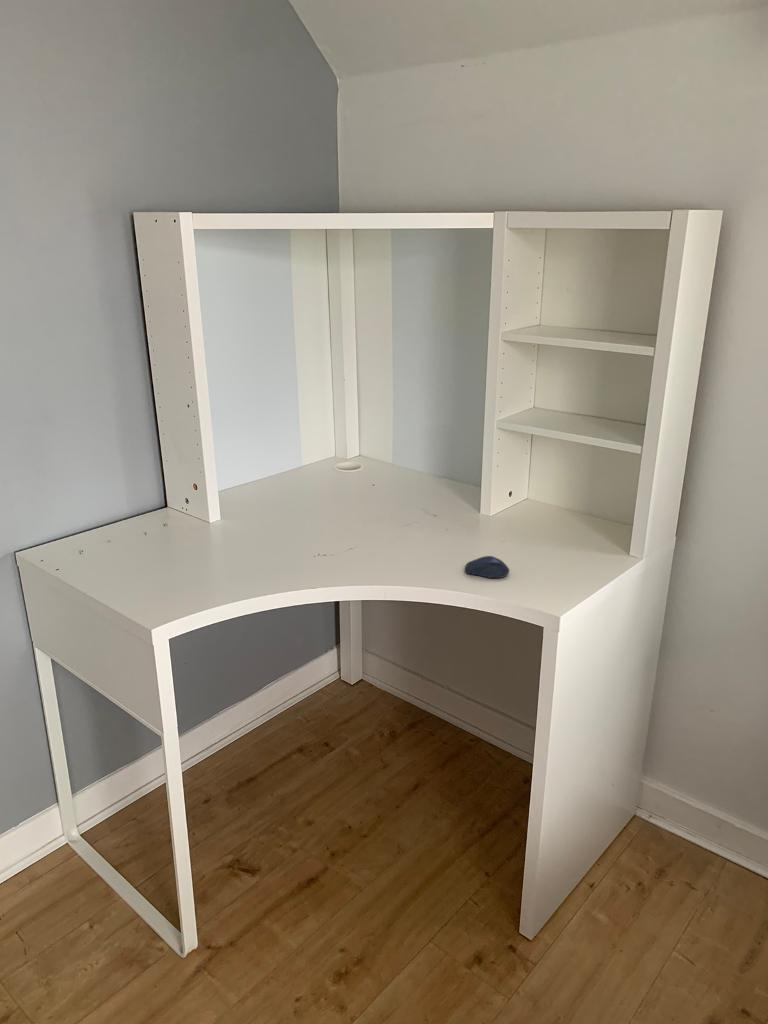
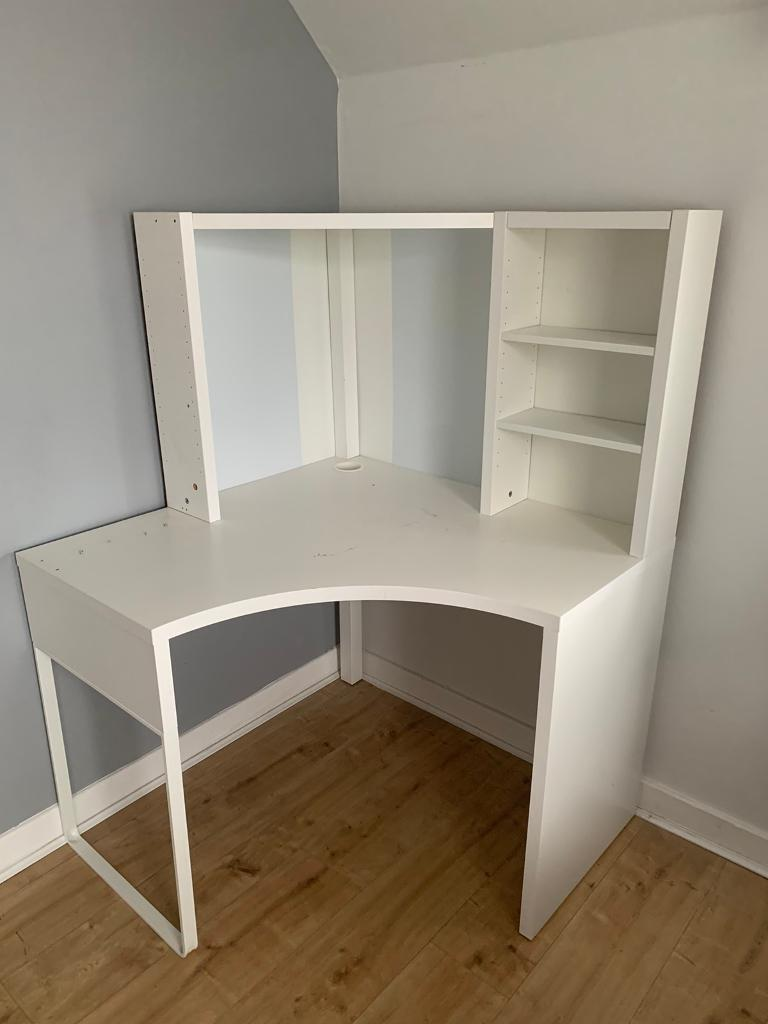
- computer mouse (487, 563)
